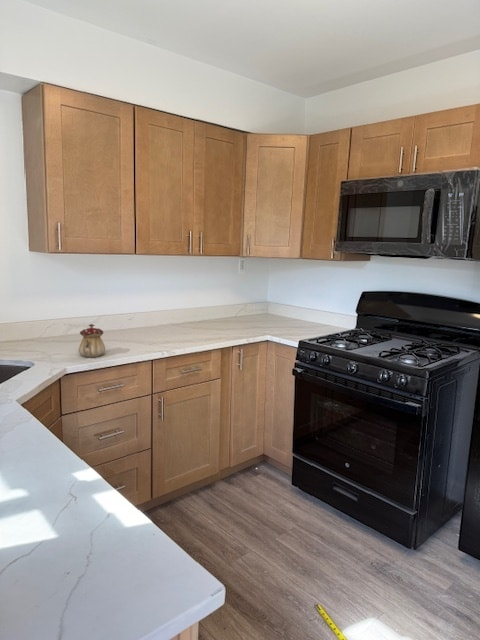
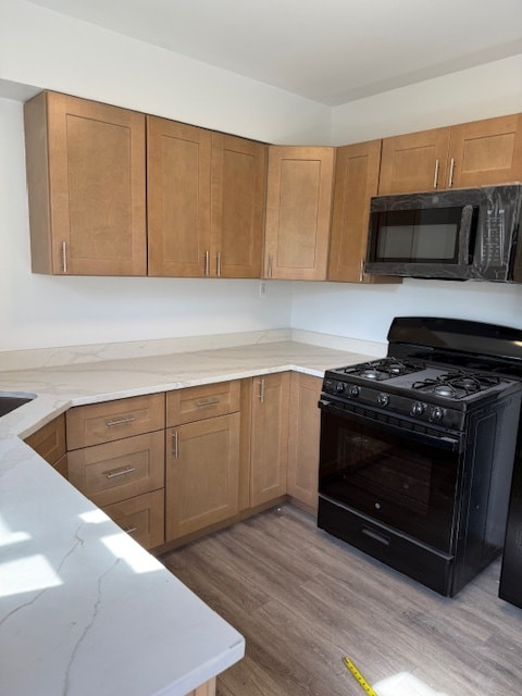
- teapot (91, 339)
